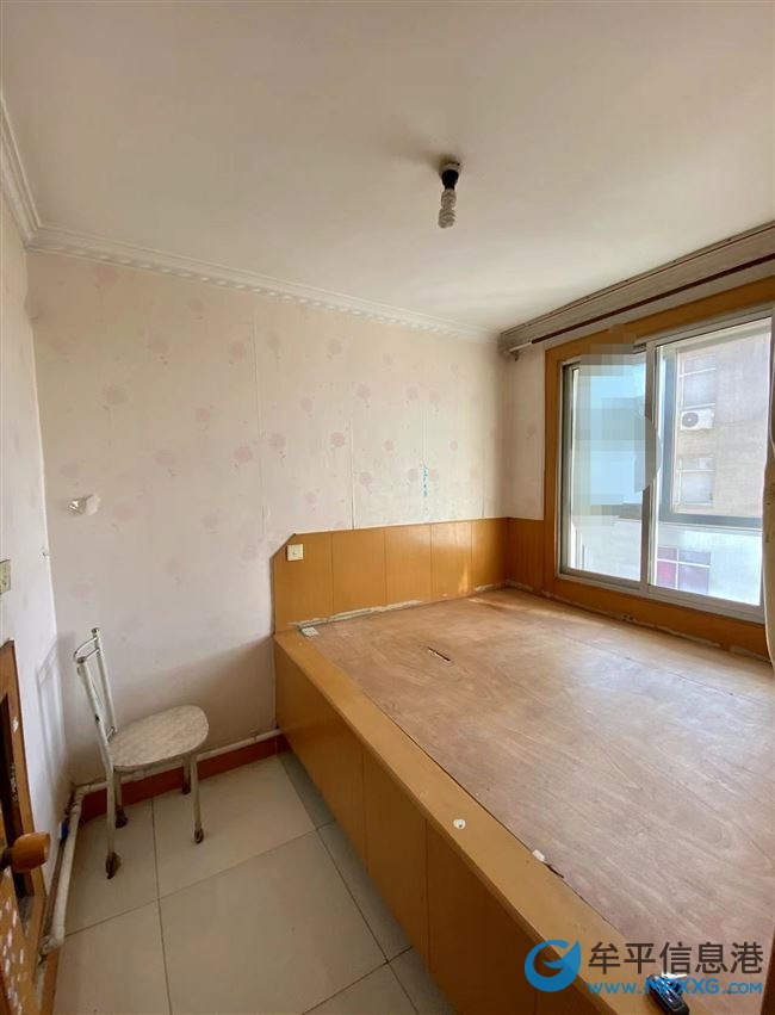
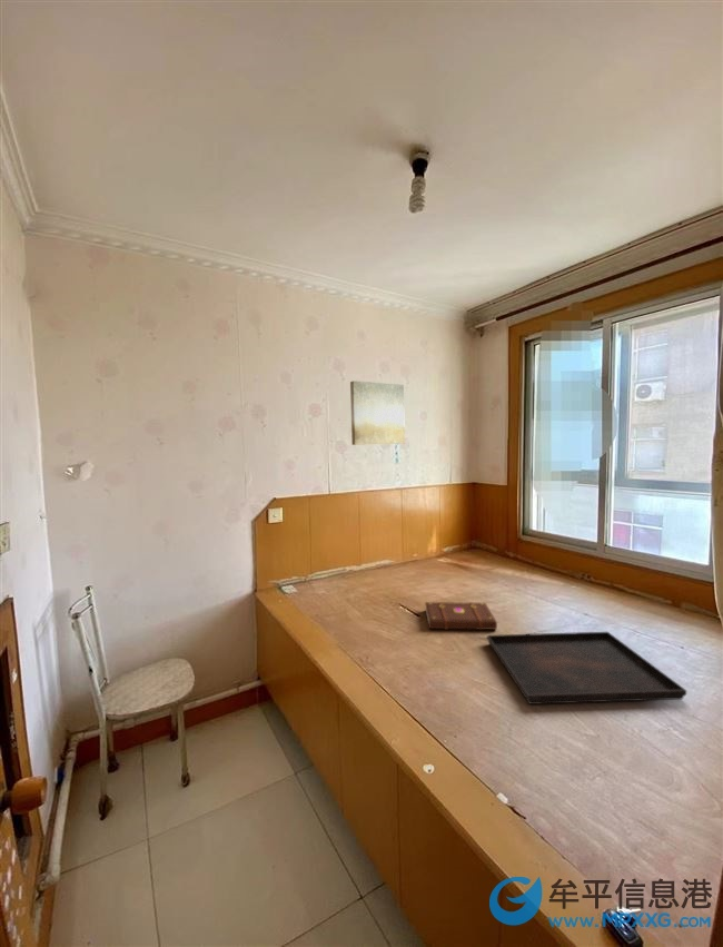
+ wall art (378, 413)
+ serving tray (573, 663)
+ book (458, 614)
